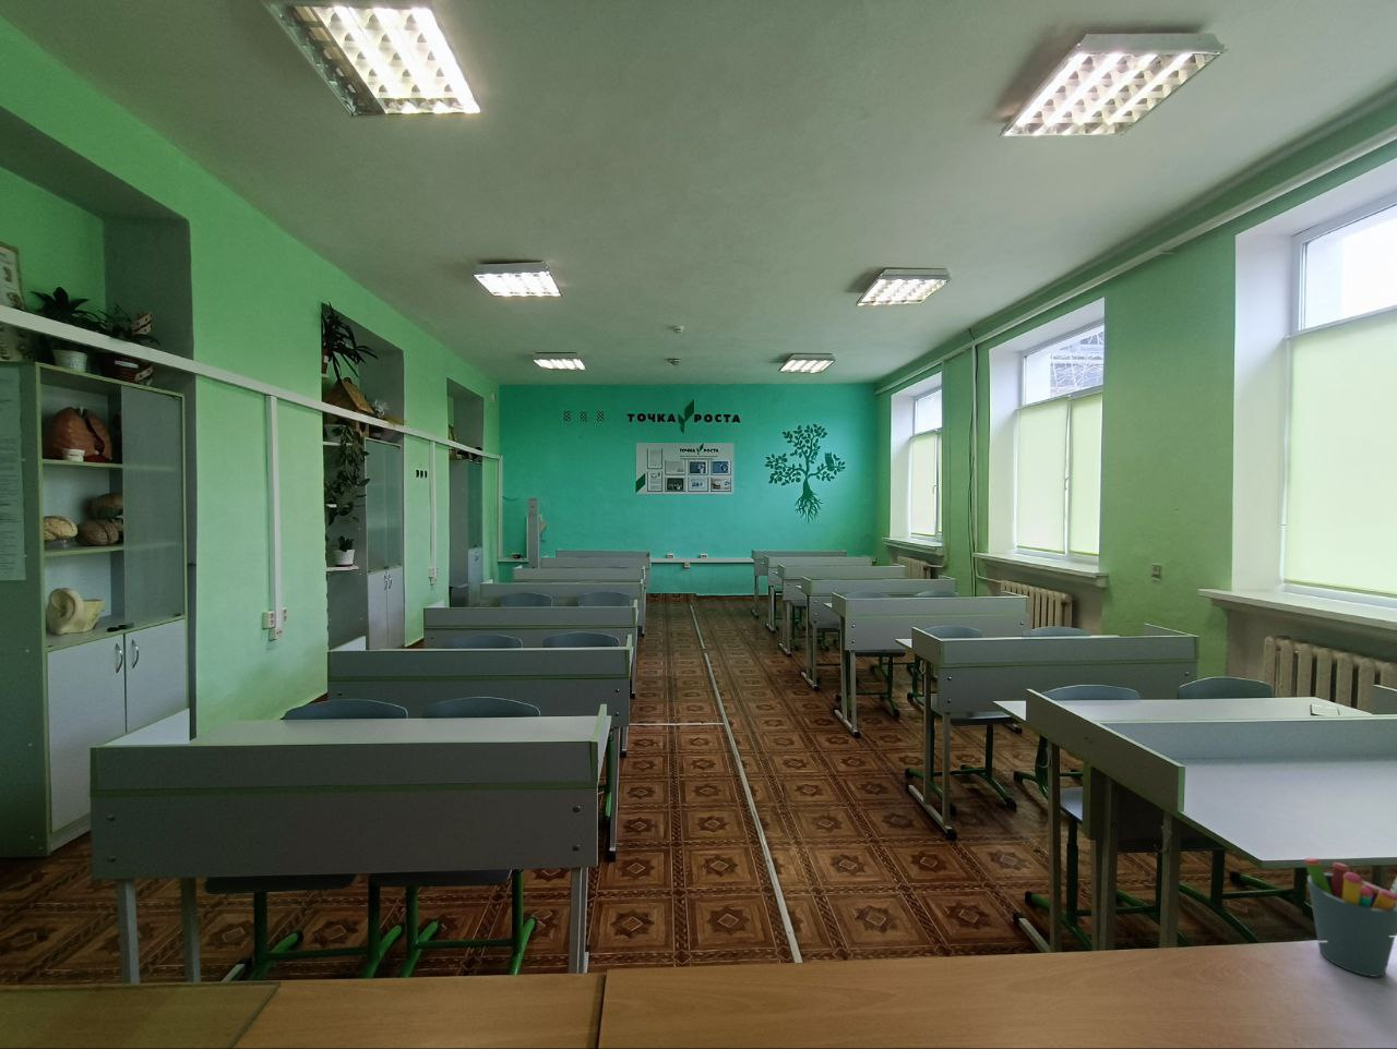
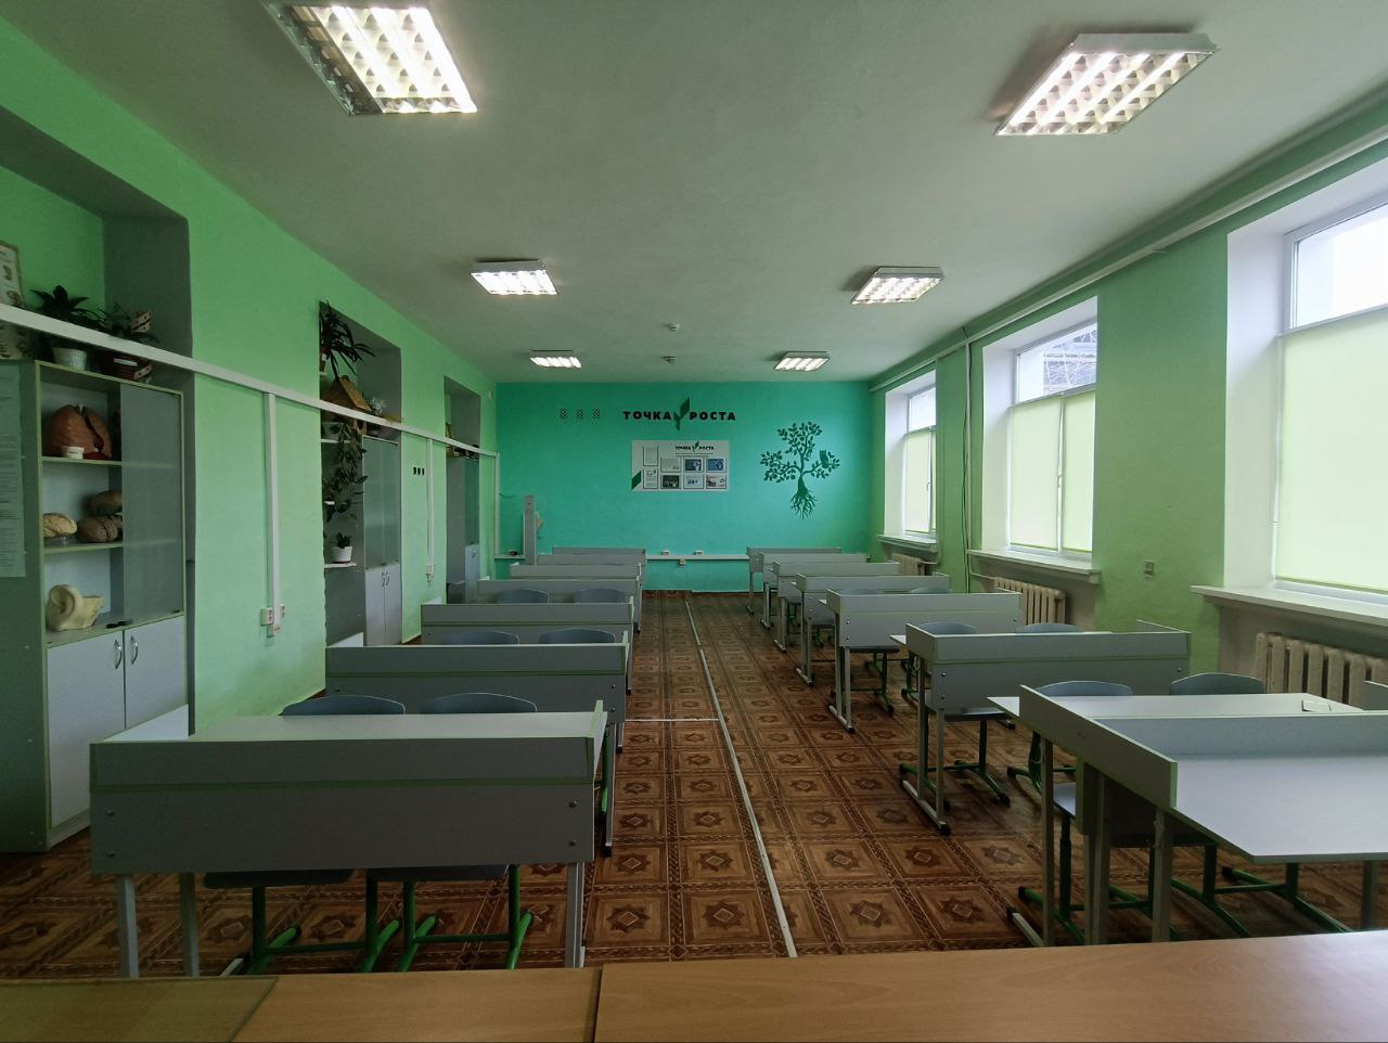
- pen holder (1352, 907)
